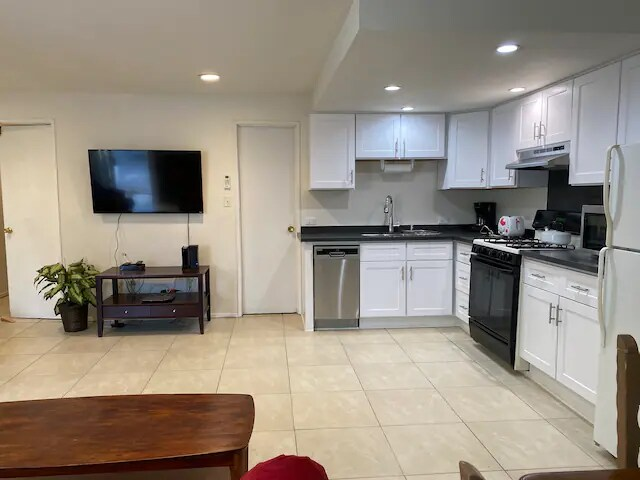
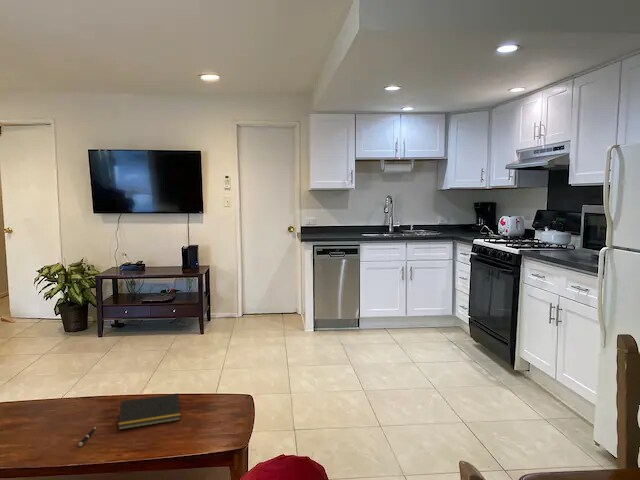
+ pen (88, 434)
+ notepad (150, 410)
